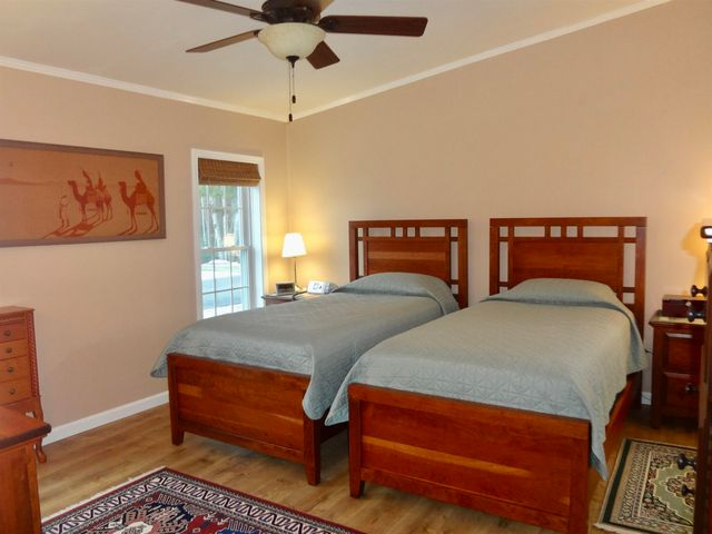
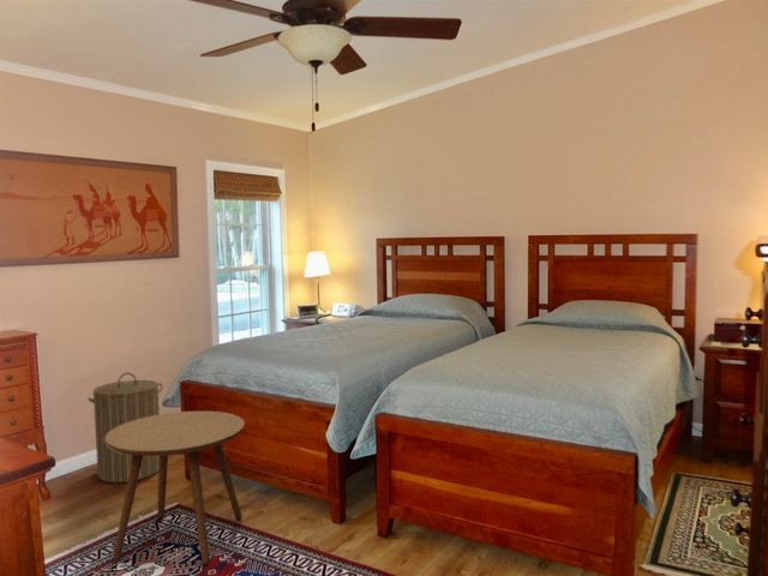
+ laundry hamper (127, 421)
+ side table (191, 484)
